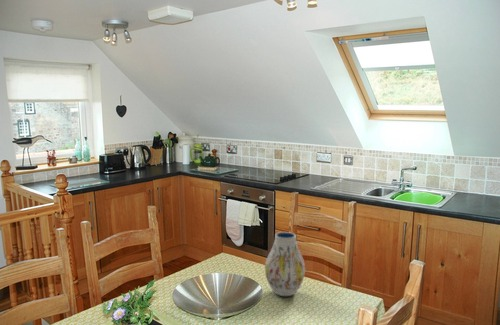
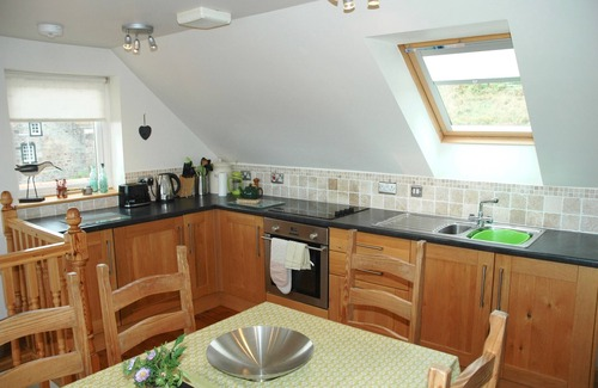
- vase (285, 264)
